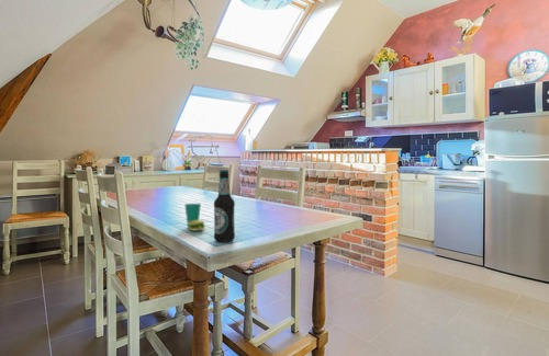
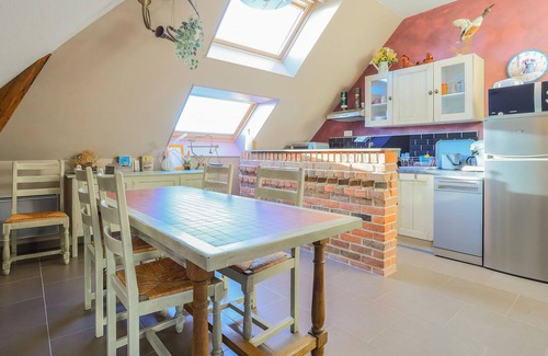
- bottle (224, 205)
- cup (194, 216)
